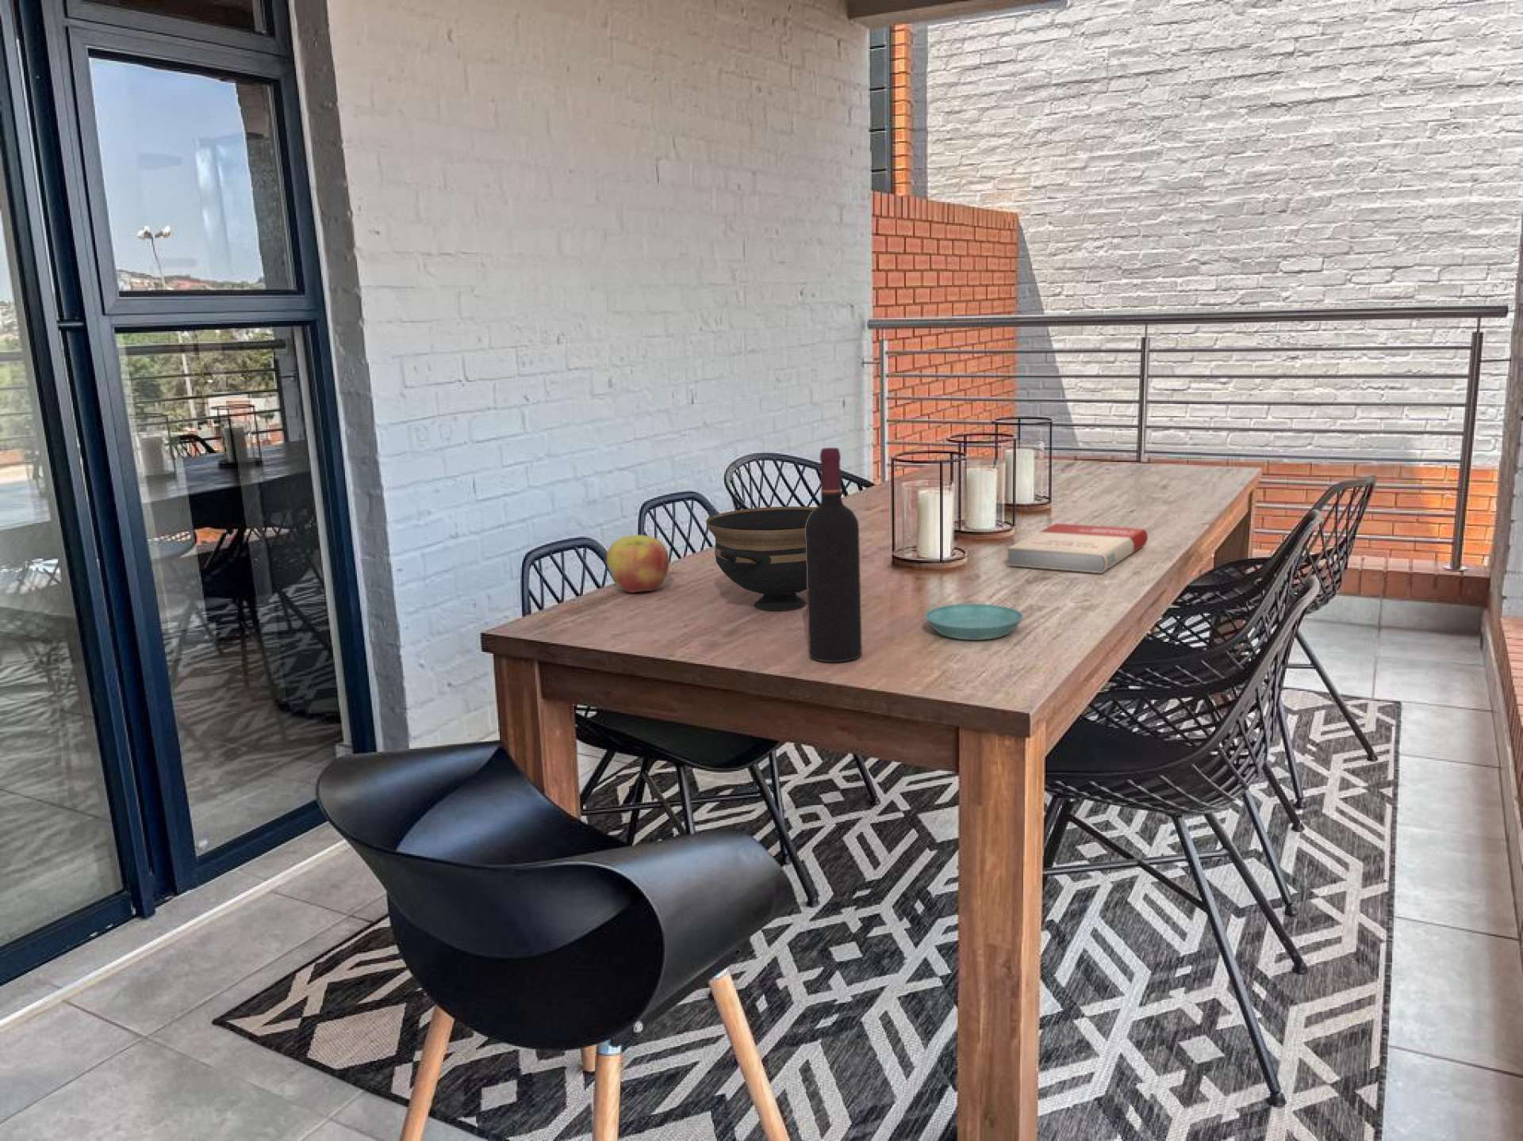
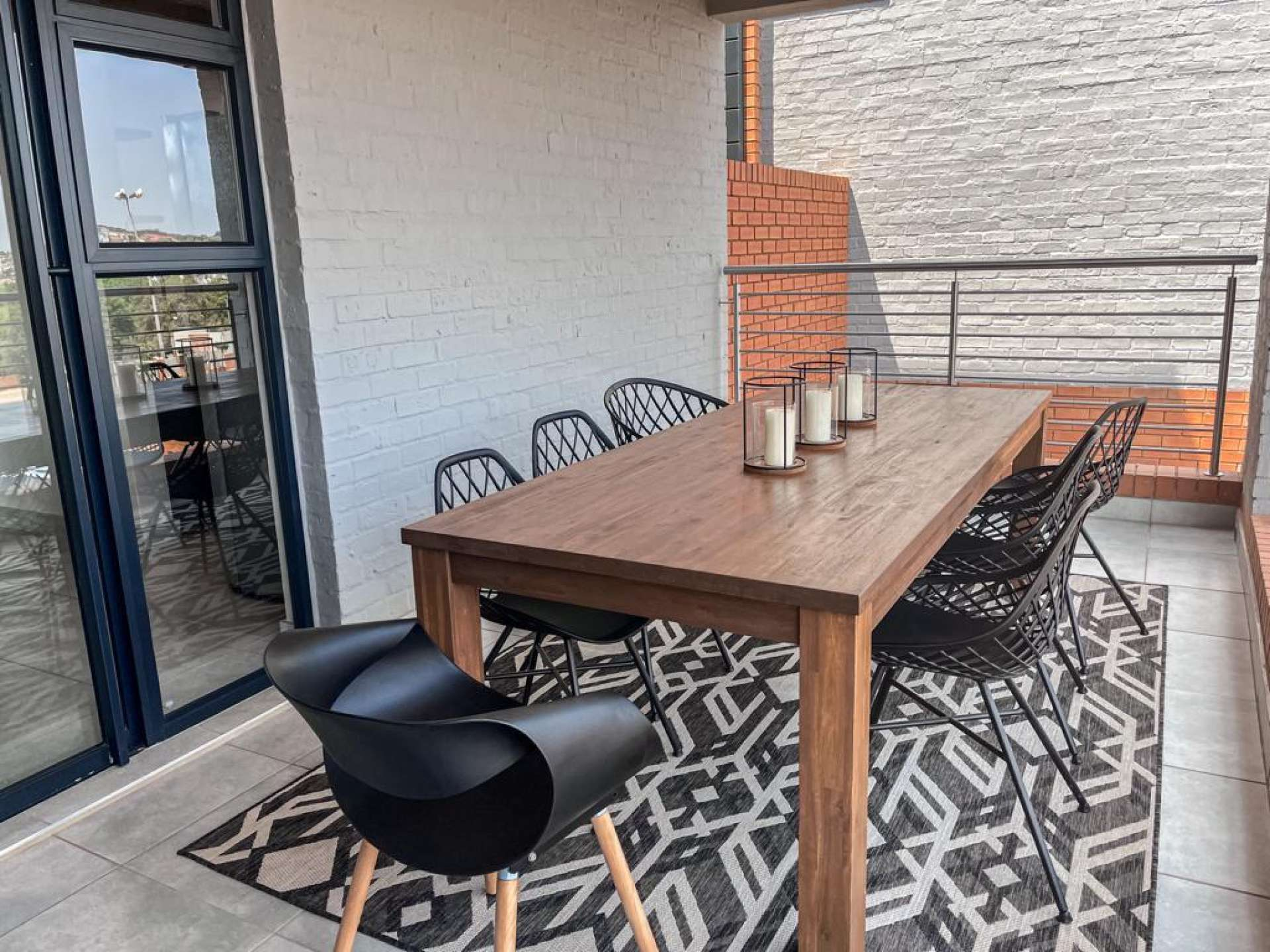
- book (1079, 547)
- bowl (778, 561)
- wine bottle (832, 553)
- saucer (974, 623)
- apple (638, 563)
